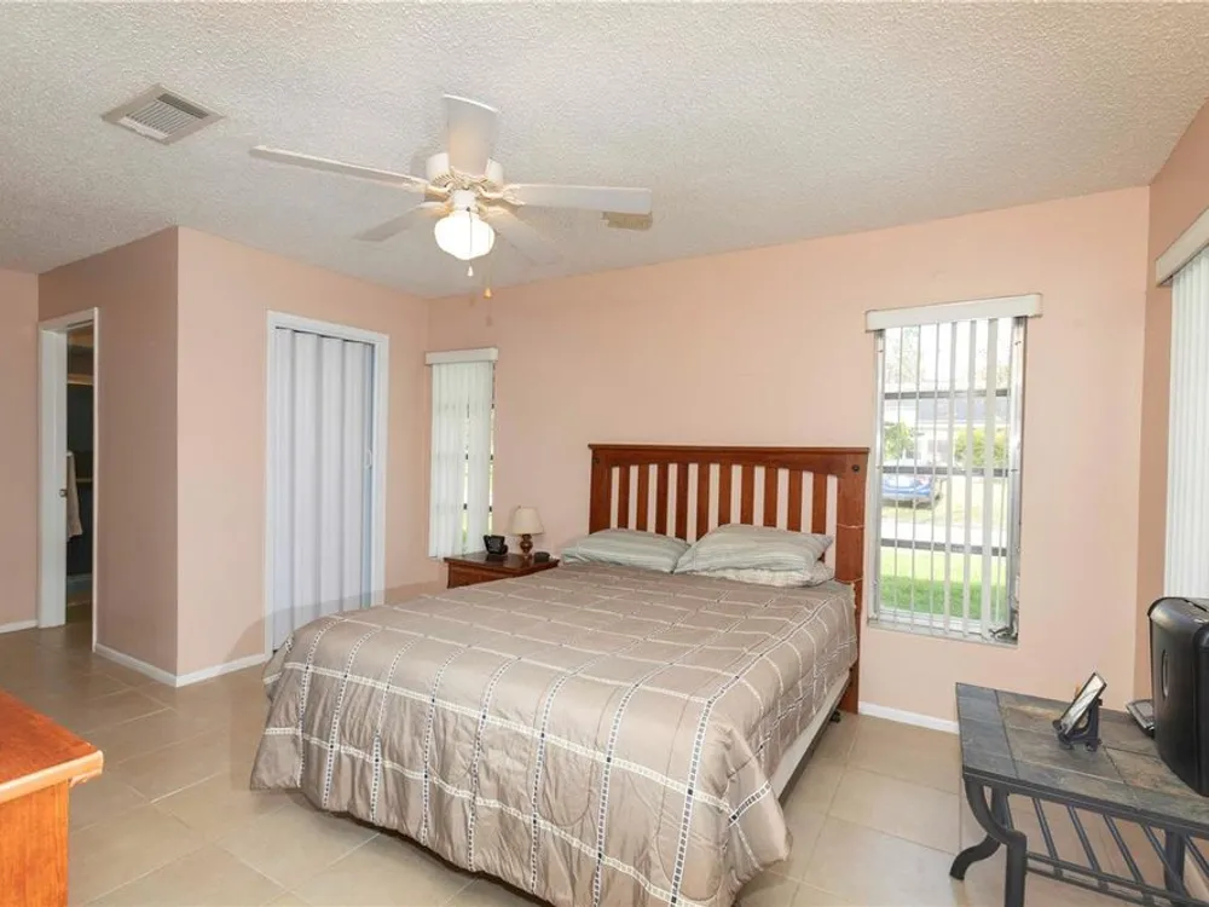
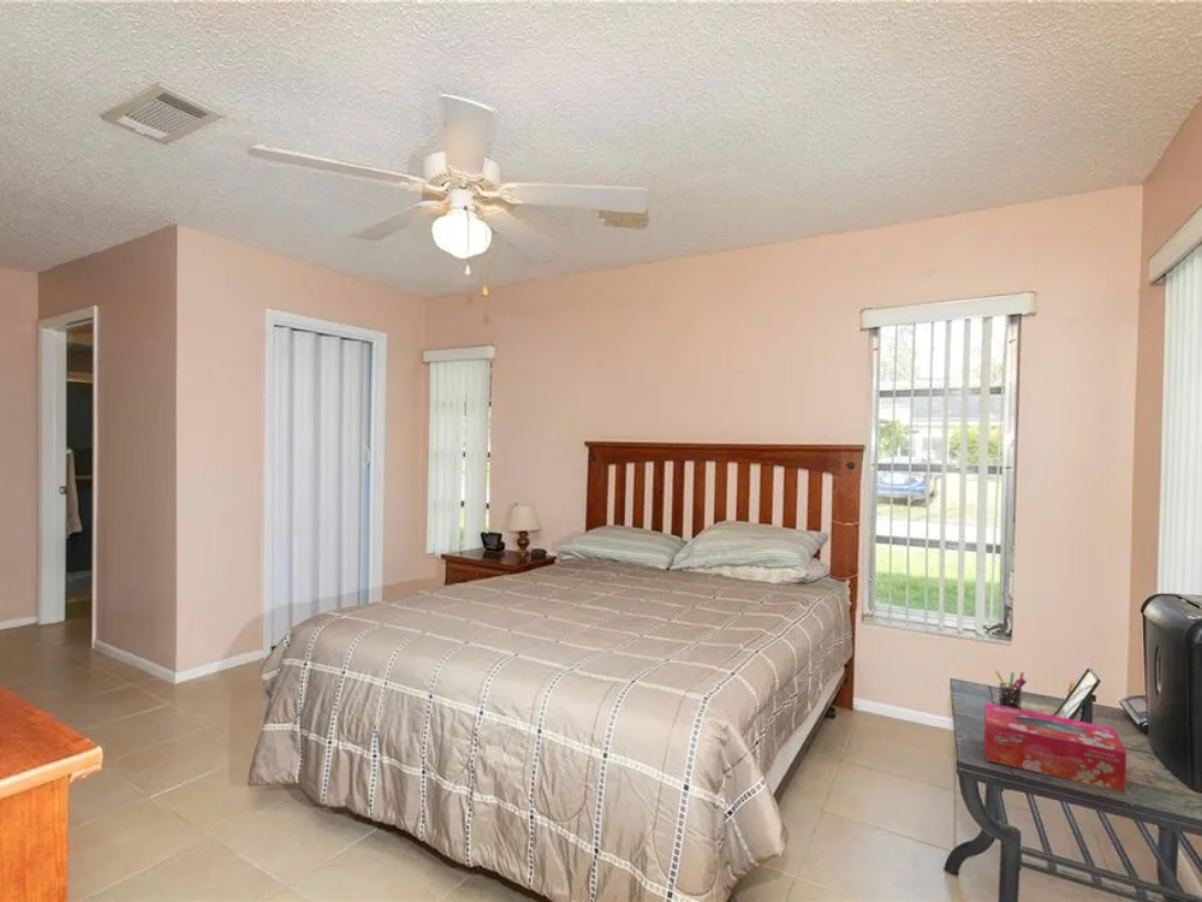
+ tissue box (1048, 743)
+ pen holder (1011, 688)
